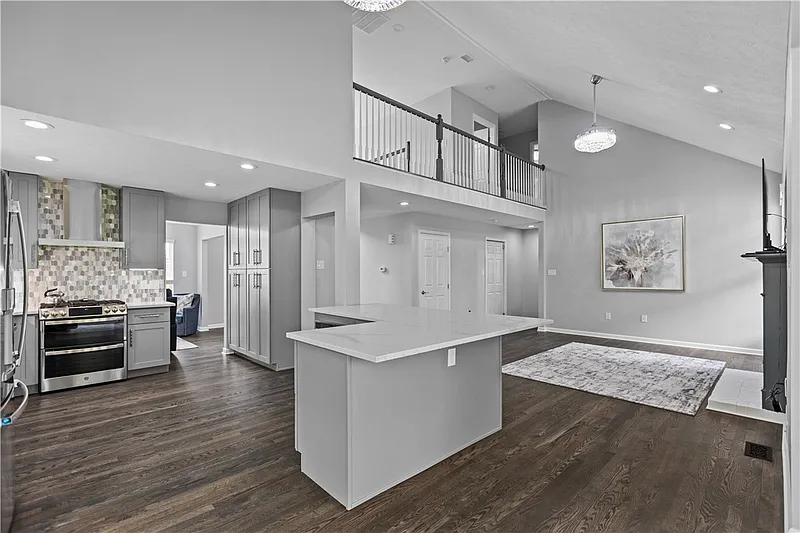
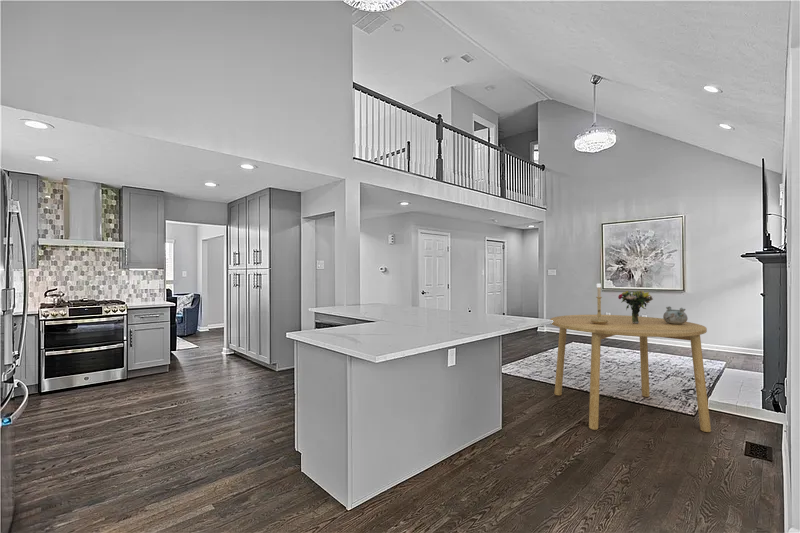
+ candle holder (599, 303)
+ dining table (640, 360)
+ bouquet (636, 306)
+ decorative bowl (674, 315)
